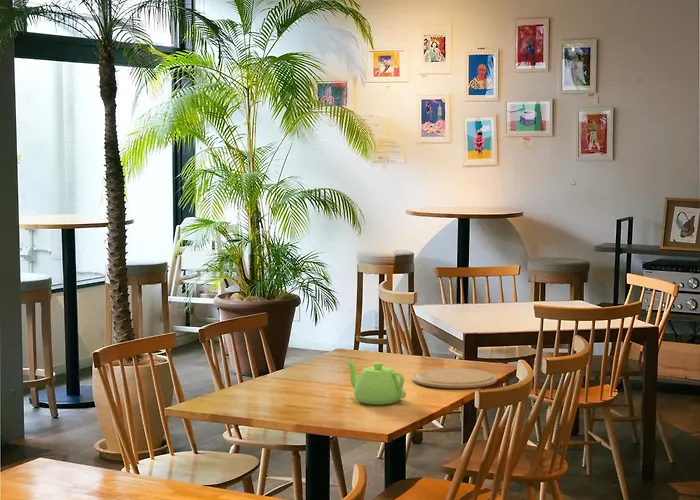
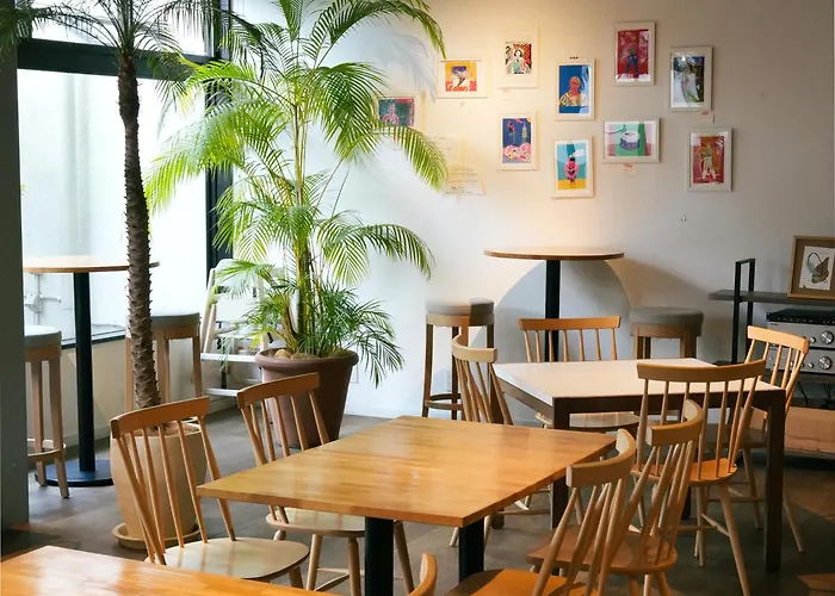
- teapot (375, 381)
- plate (454, 377)
